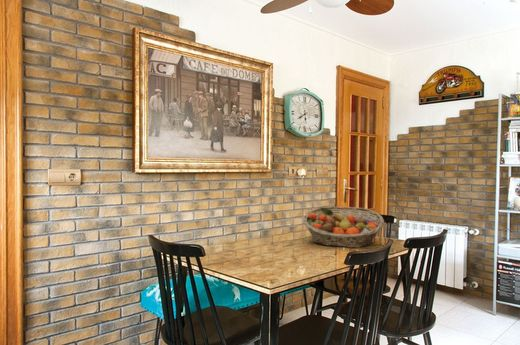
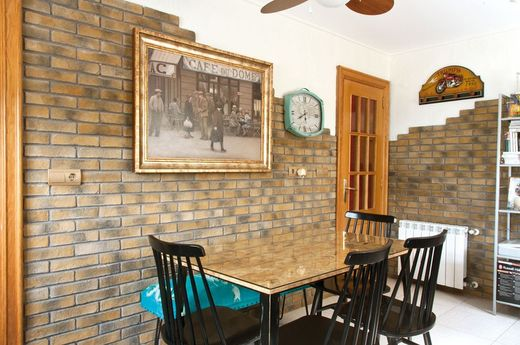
- fruit basket (342, 226)
